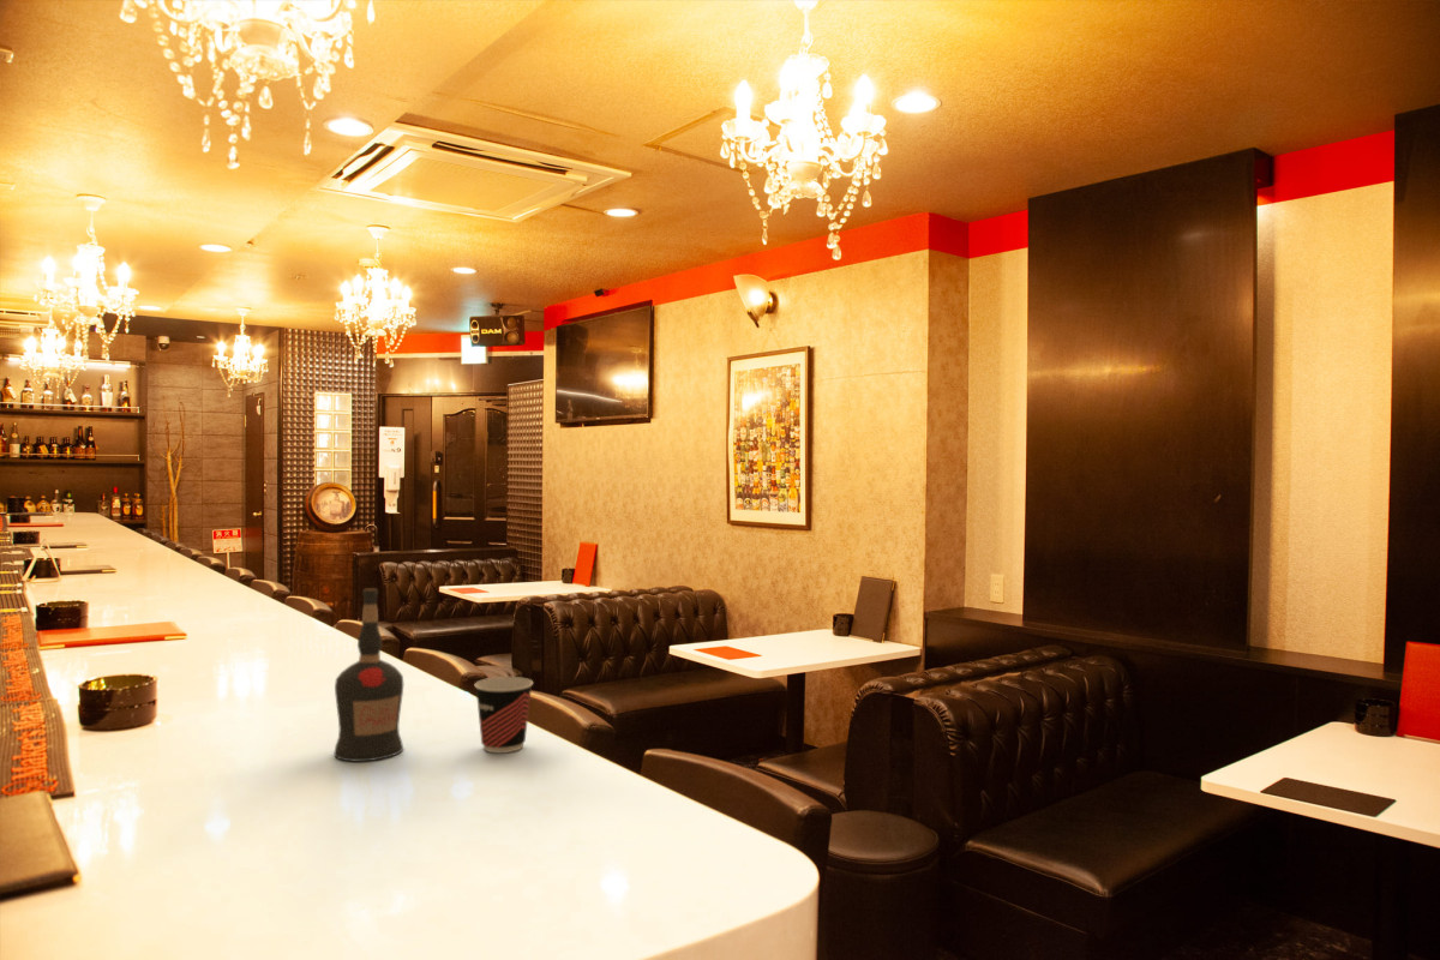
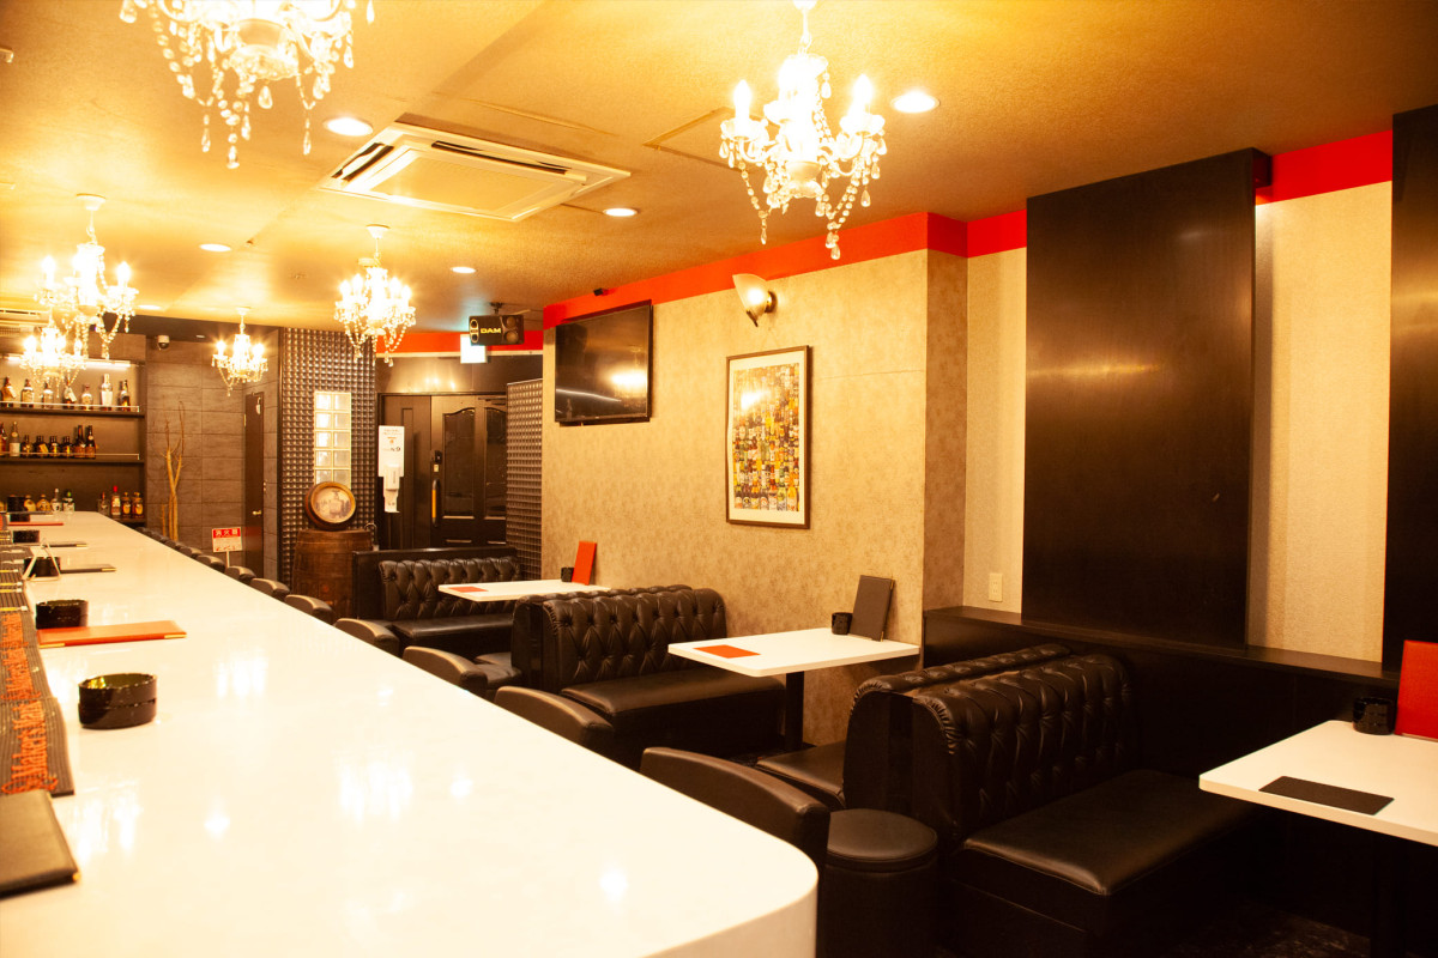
- cup (503, 714)
- liquor bottle (370, 670)
